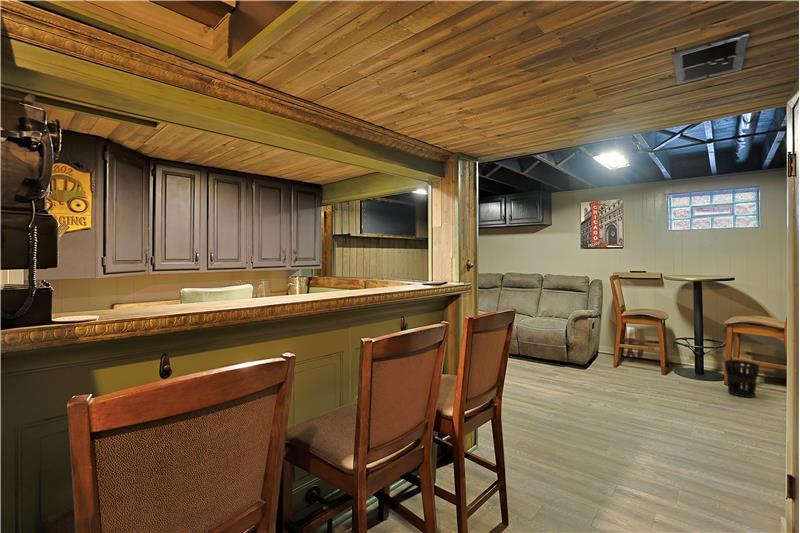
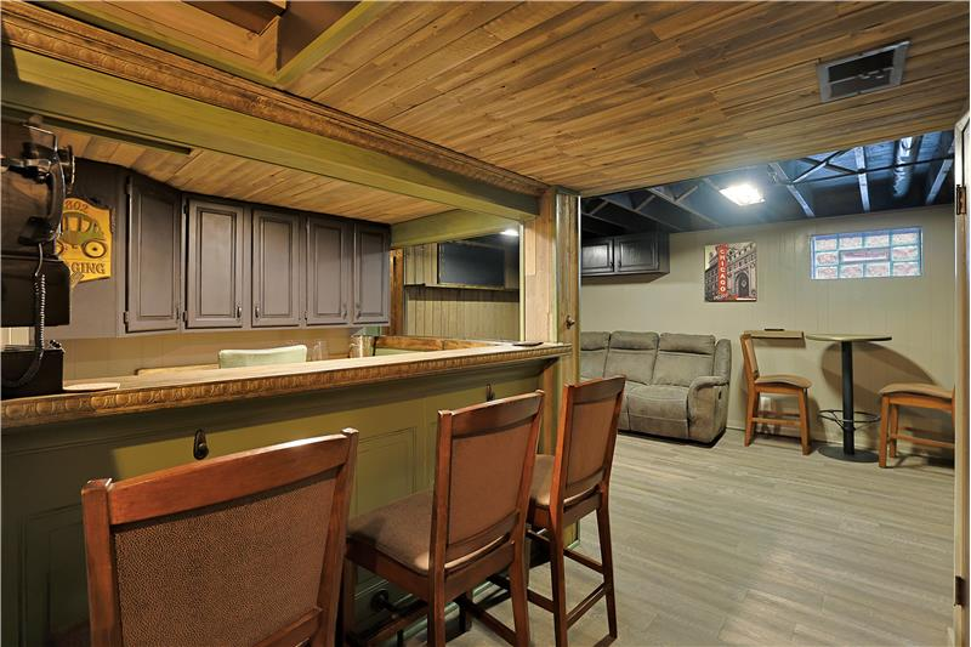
- wastebasket (741, 378)
